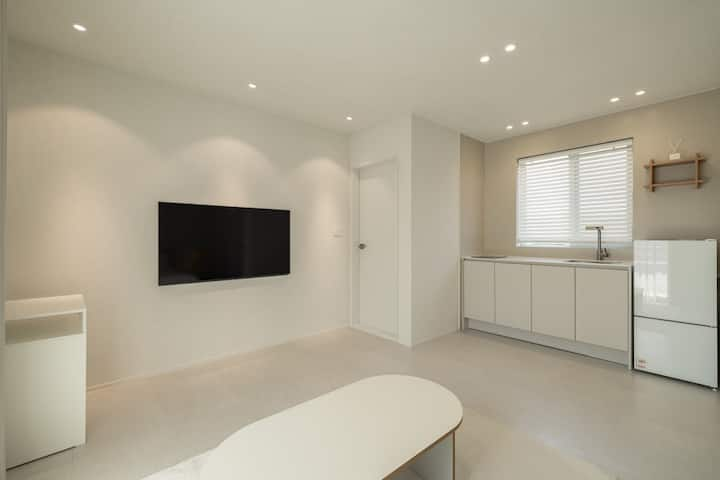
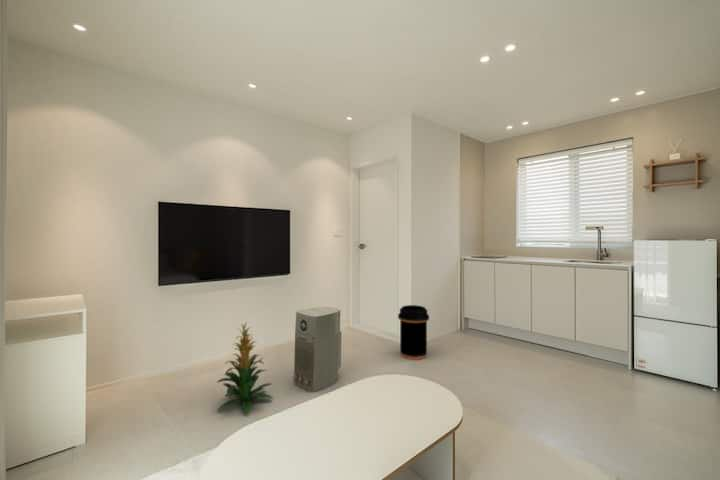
+ trash can (413, 331)
+ air purifier (318, 345)
+ indoor plant (244, 362)
